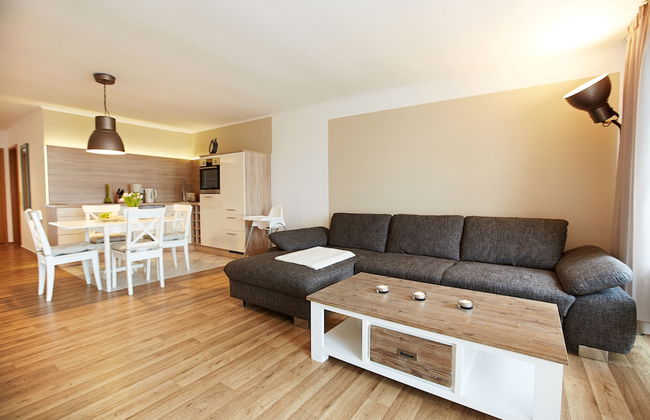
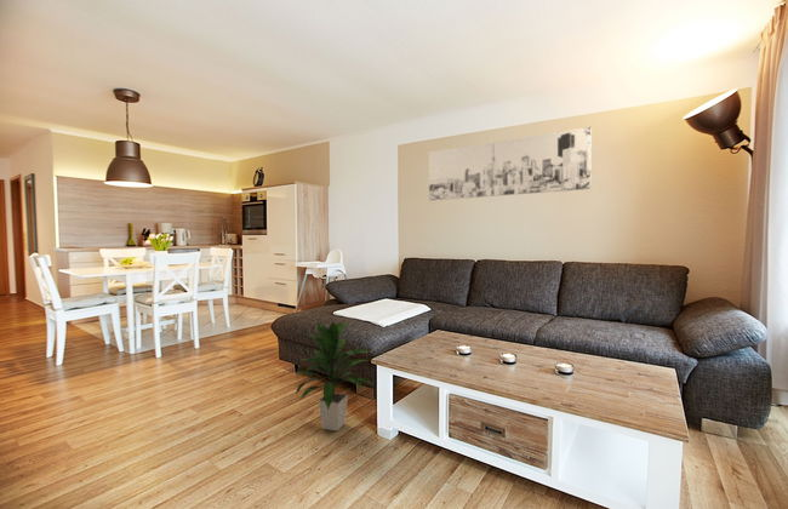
+ indoor plant (331, 371)
+ wall art (499, 168)
